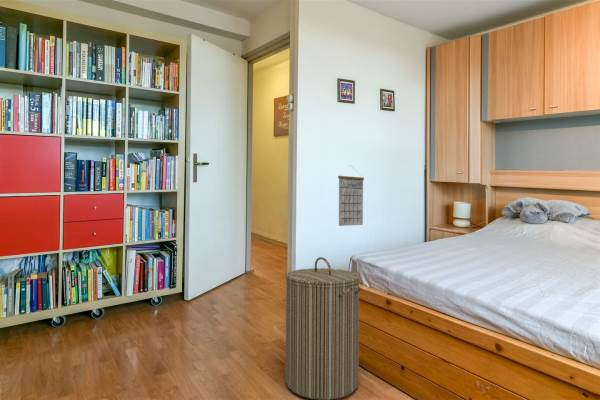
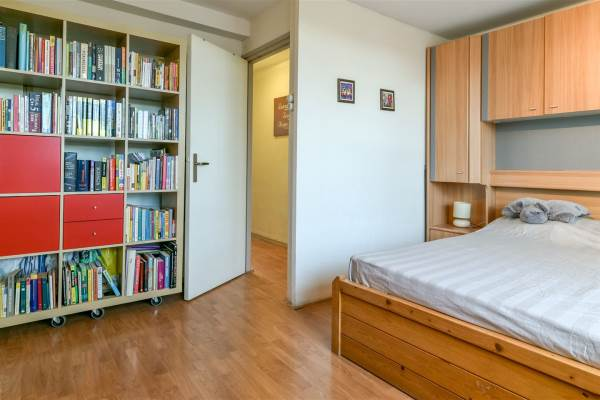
- laundry hamper (322, 319)
- calendar (351, 195)
